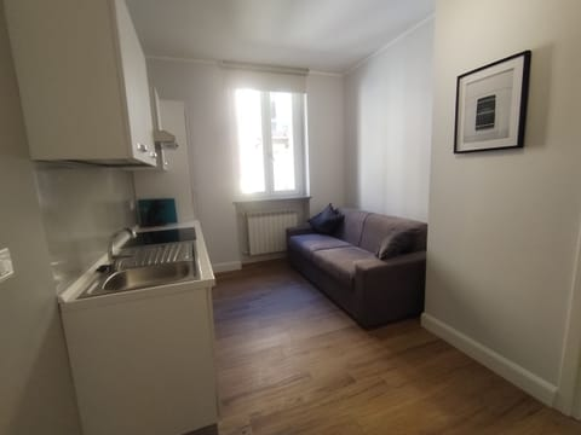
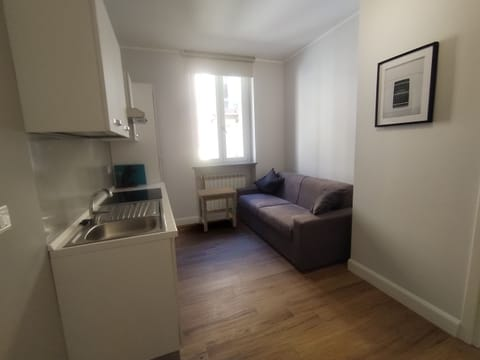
+ side table (216, 213)
